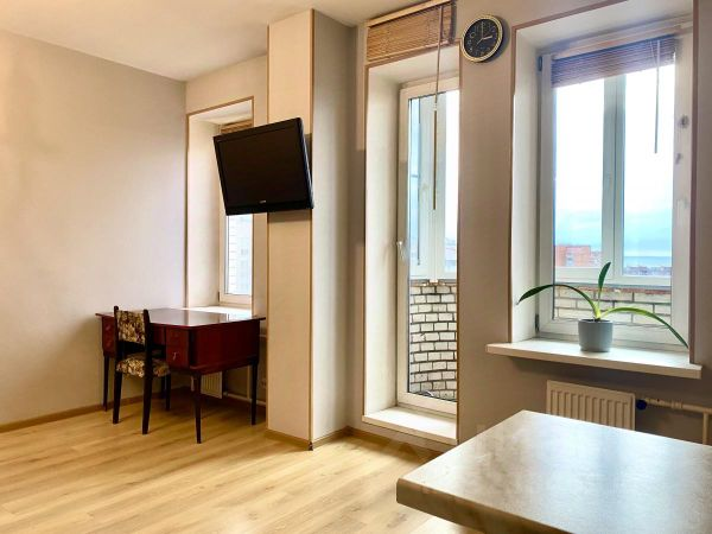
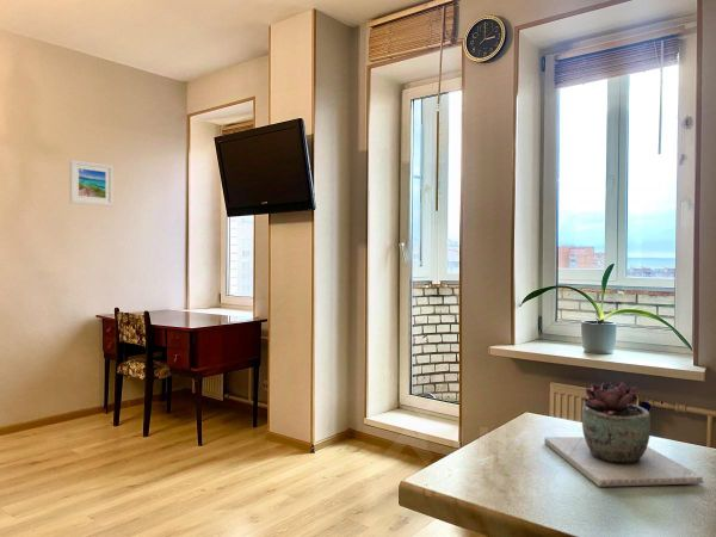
+ succulent plant (616, 420)
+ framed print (92, 183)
